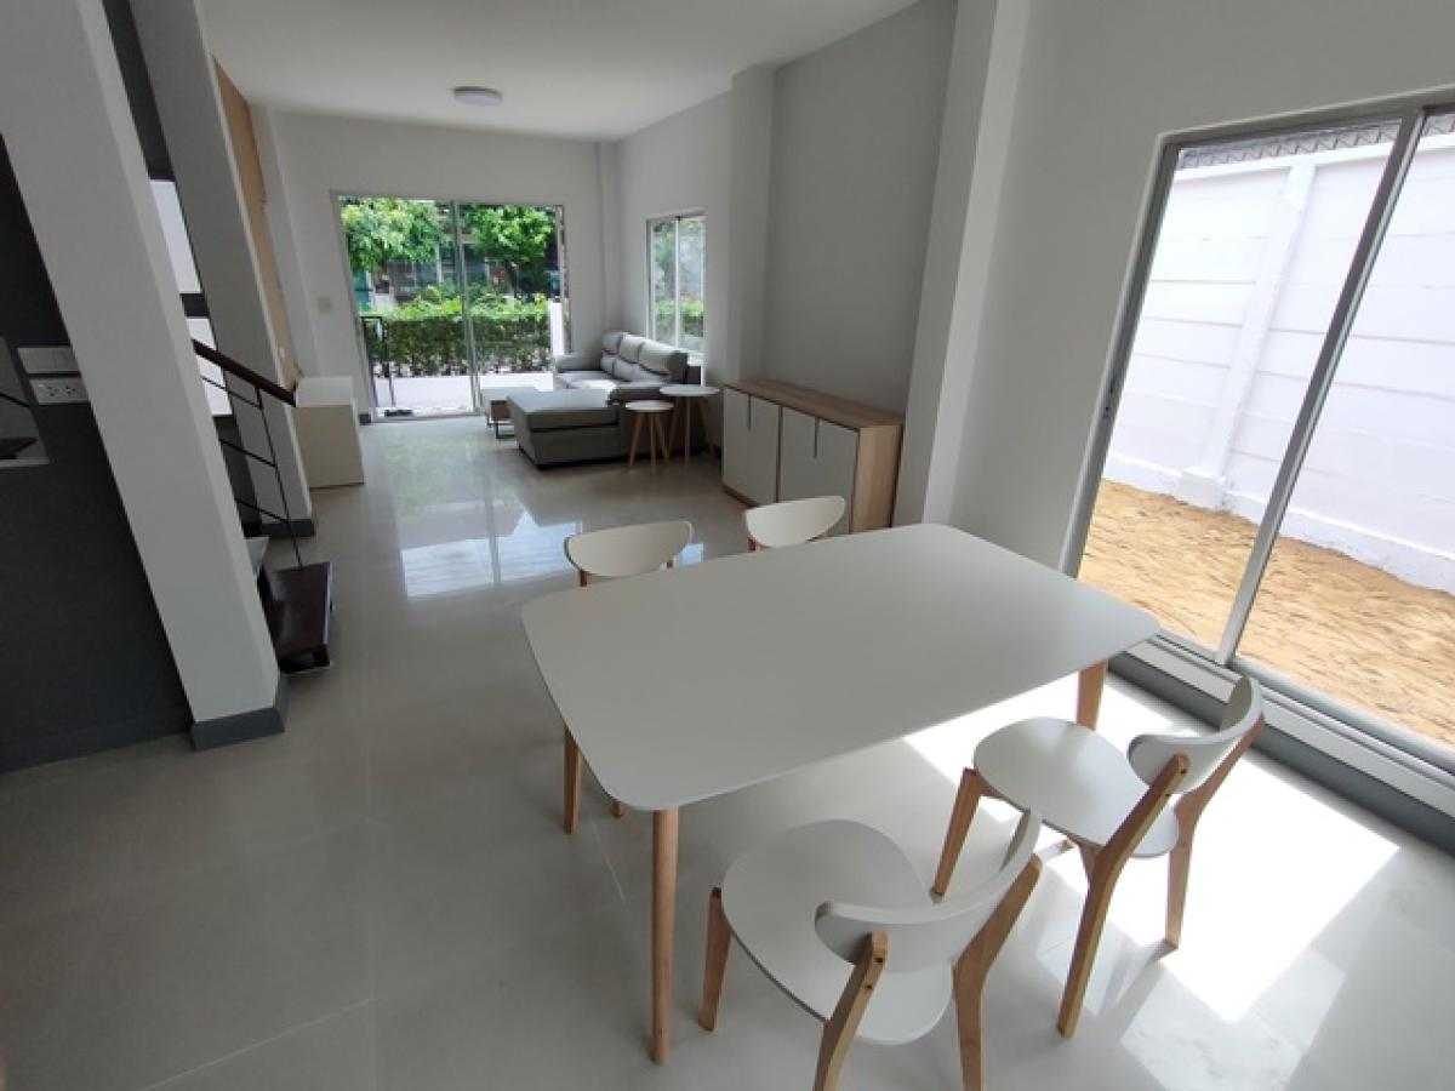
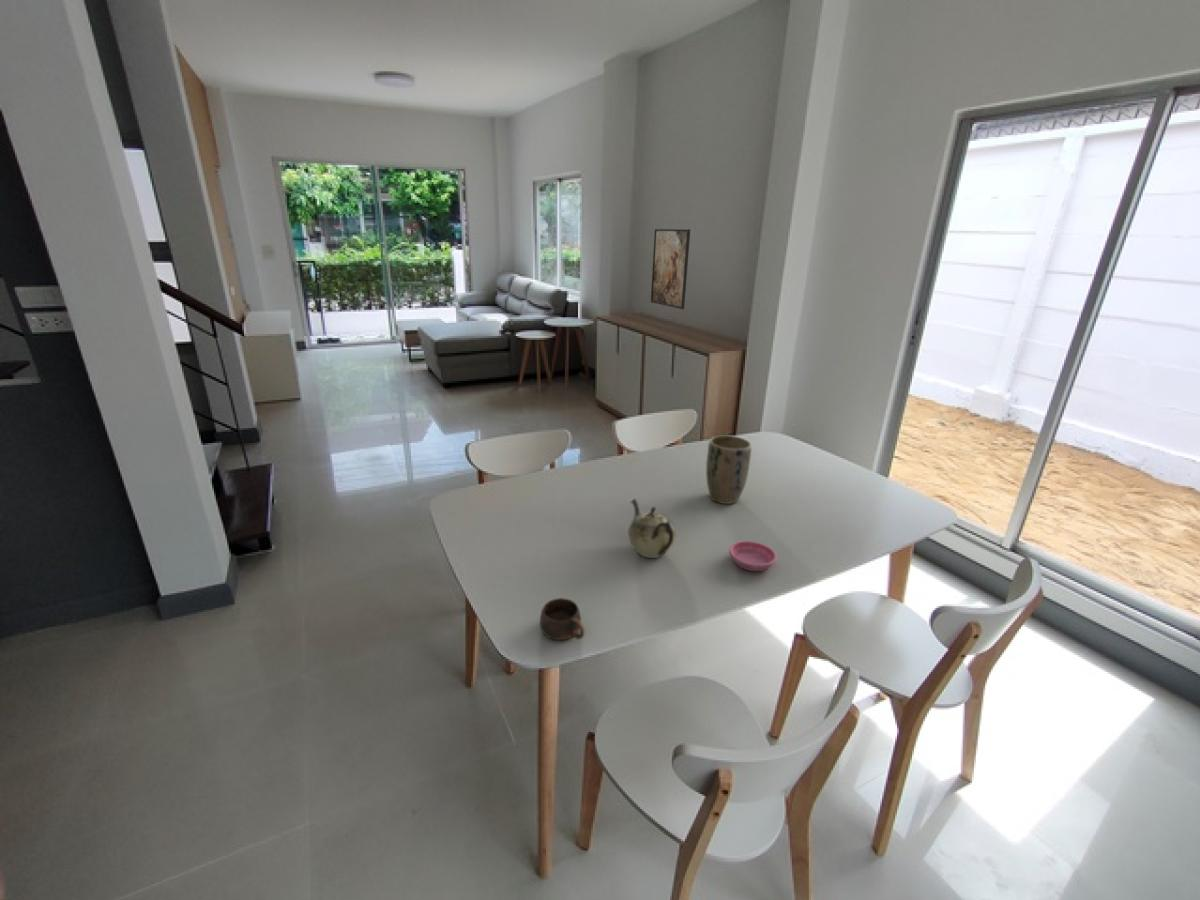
+ saucer (752, 557)
+ cup (563, 622)
+ teapot (649, 527)
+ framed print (669, 268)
+ plant pot (726, 470)
